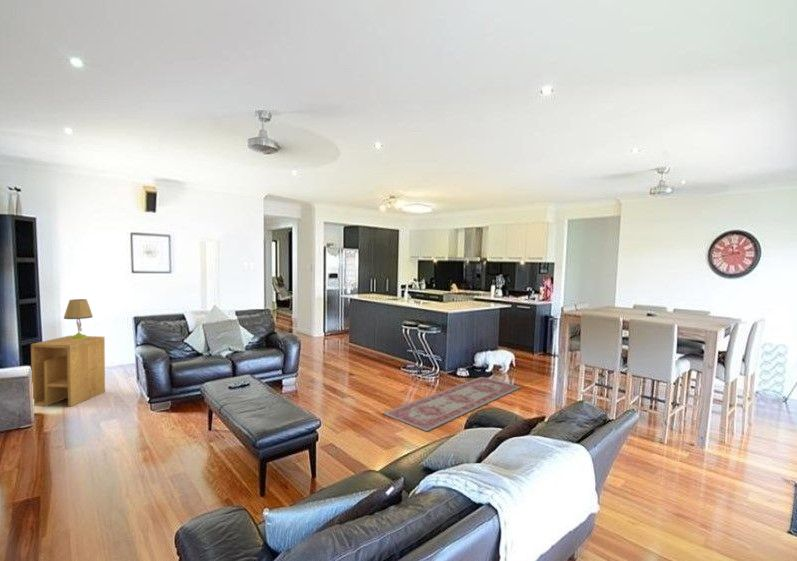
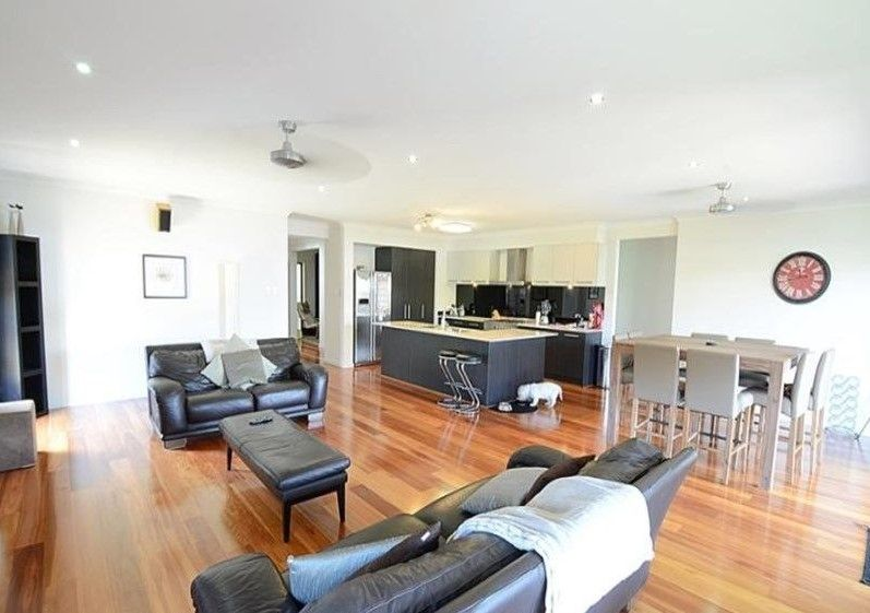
- table lamp (78, 318)
- rug (459, 398)
- side table (70, 369)
